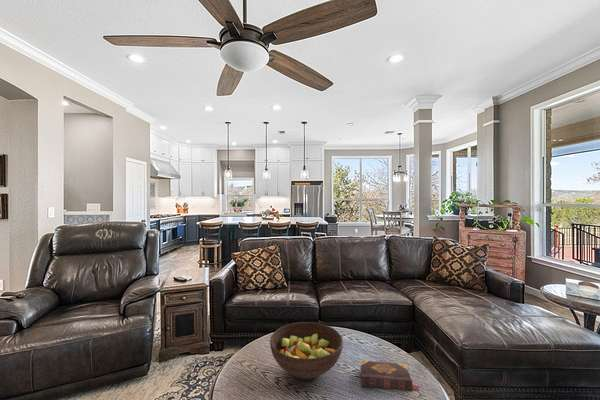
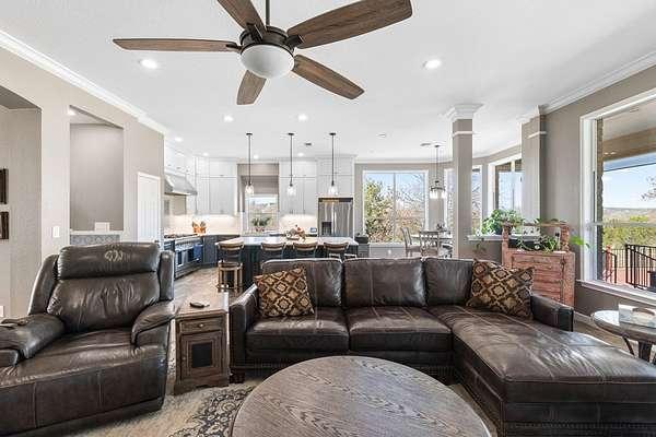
- fruit bowl (306, 354)
- book (388, 375)
